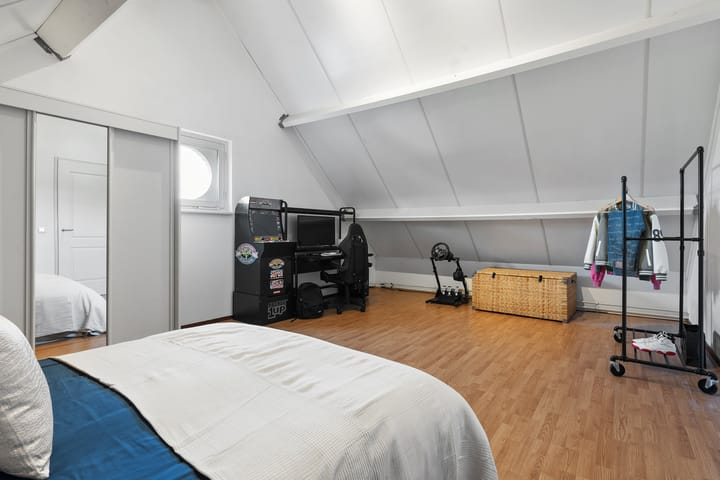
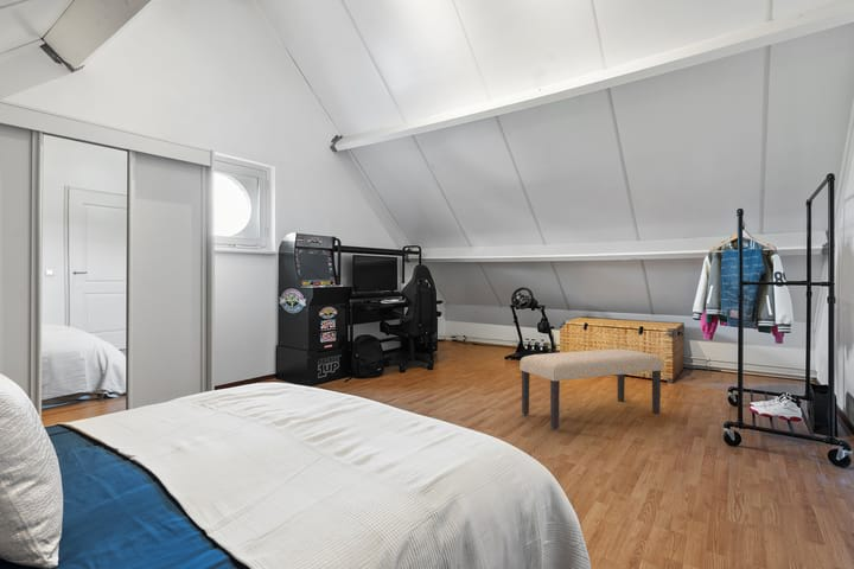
+ bench (589, 377)
